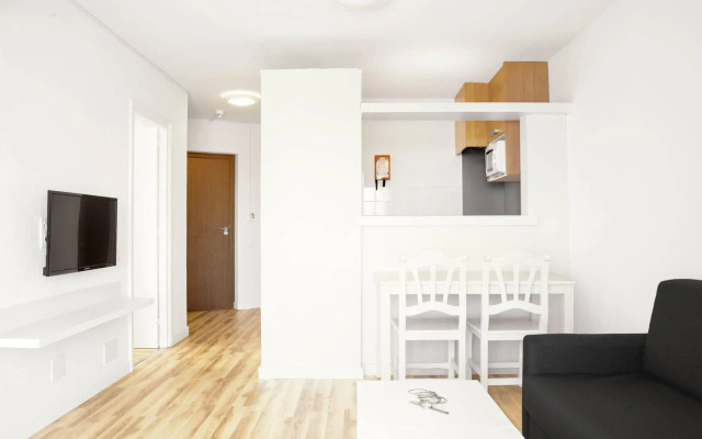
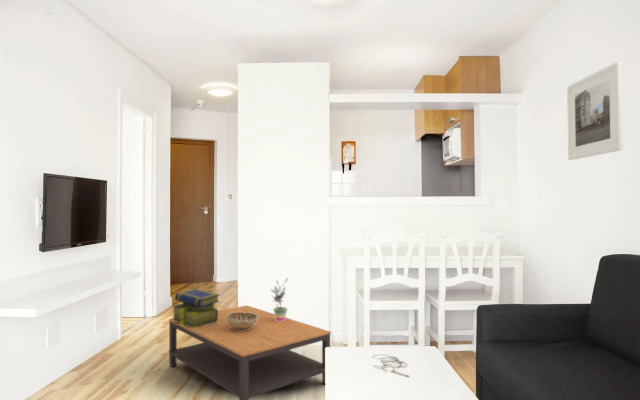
+ coffee table (245, 349)
+ decorative bowl (242, 321)
+ potted plant (277, 298)
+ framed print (592, 115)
+ stack of books (196, 306)
